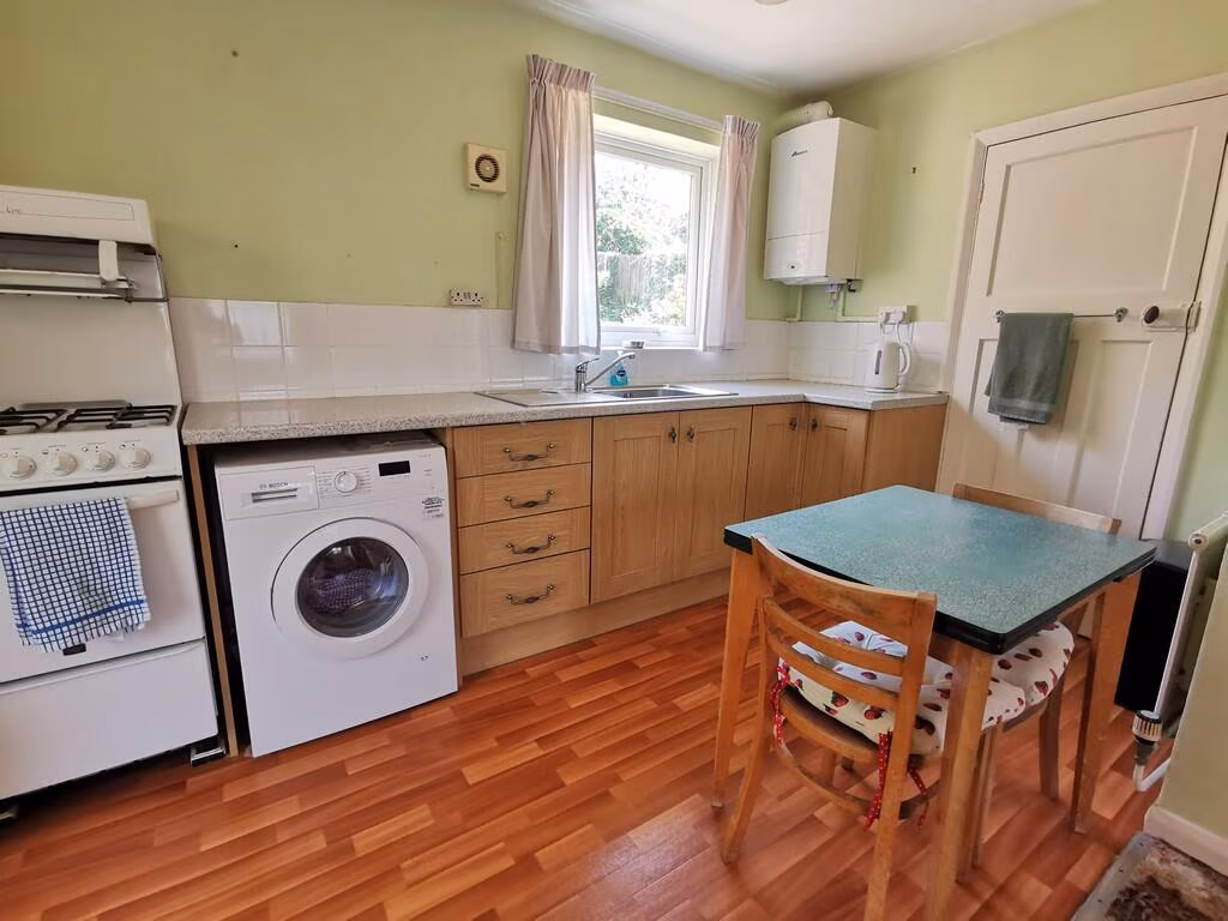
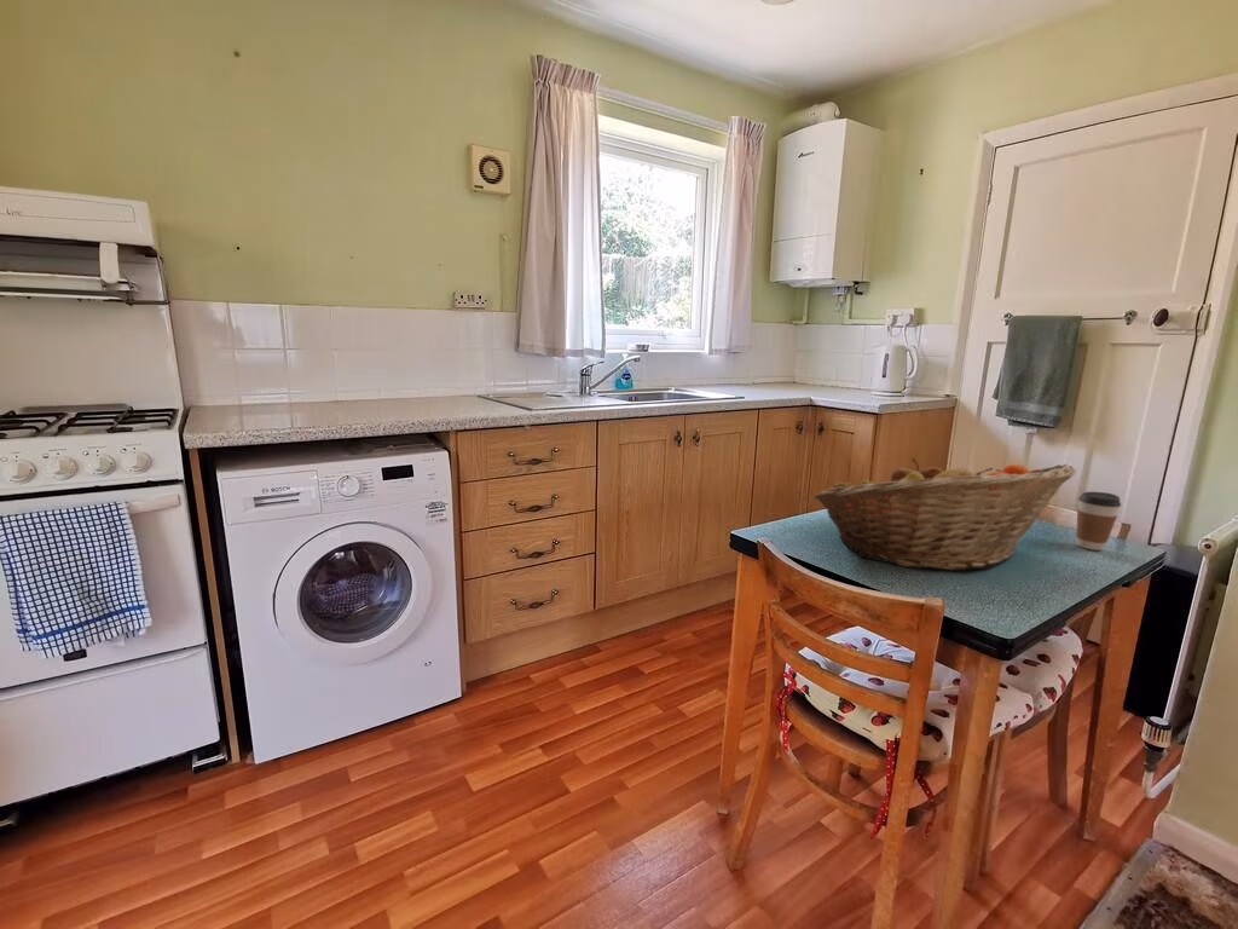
+ fruit basket (937, 501)
+ coffee cup (1095, 520)
